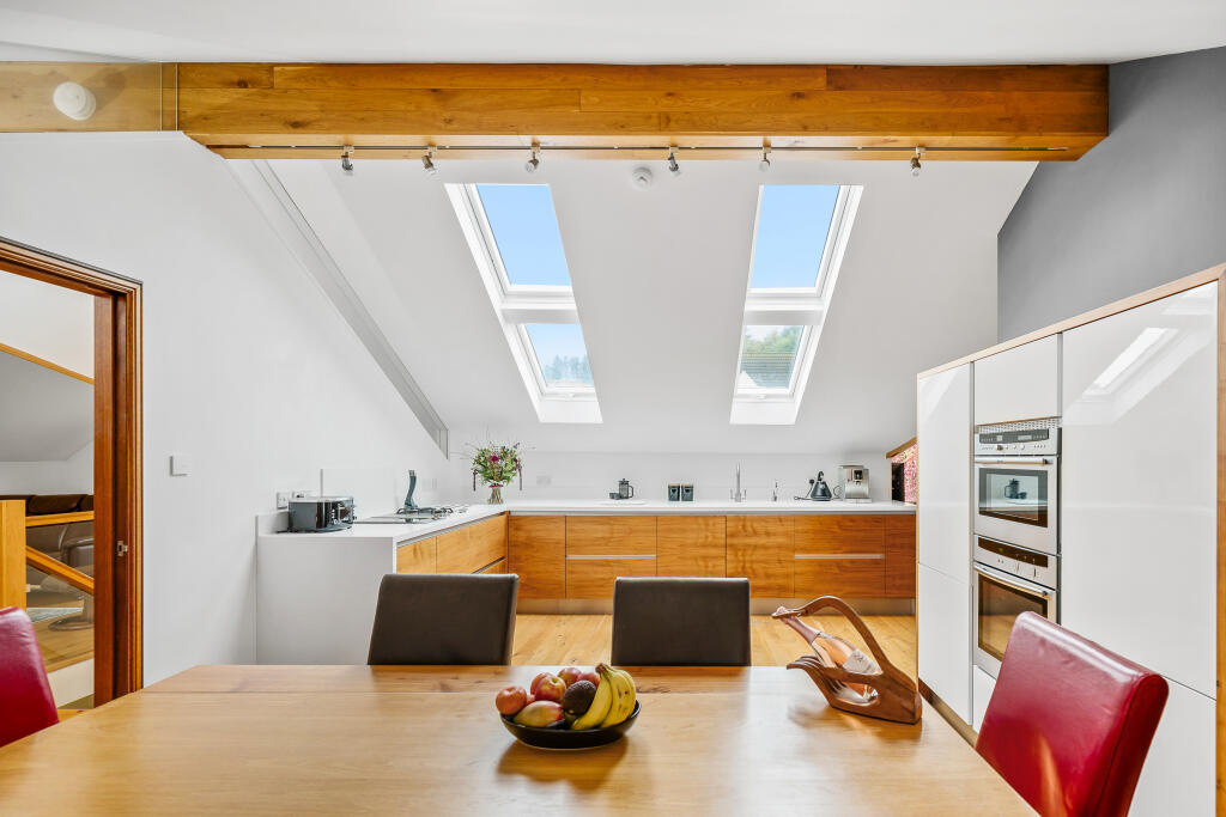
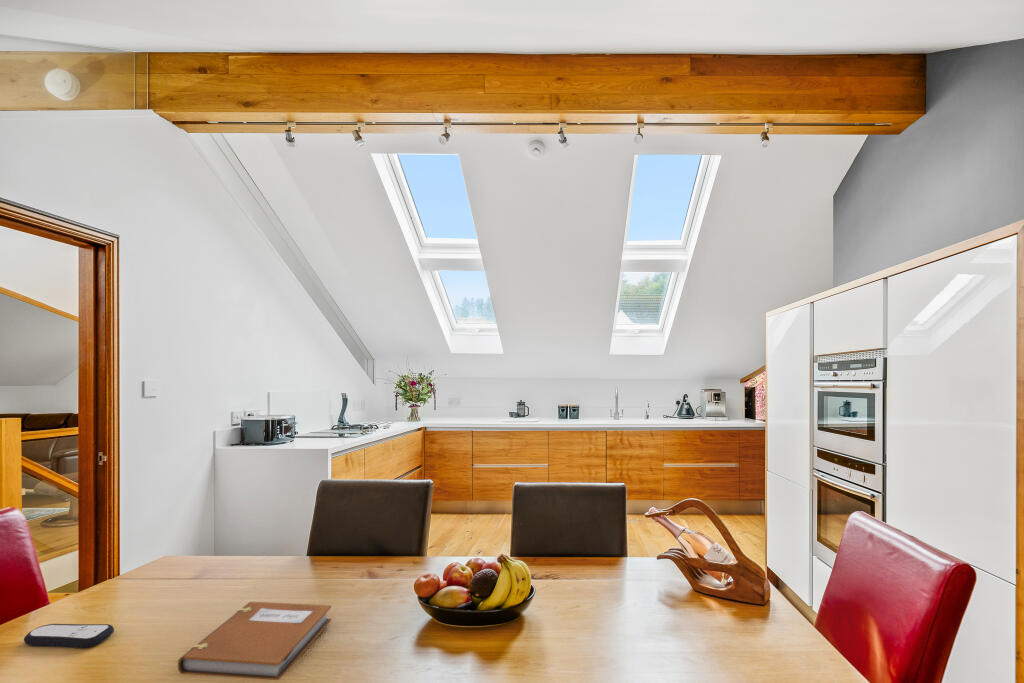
+ notebook (262, 635)
+ remote control (68, 634)
